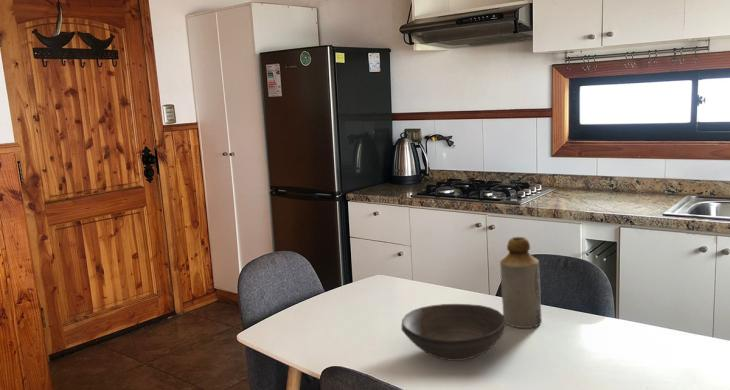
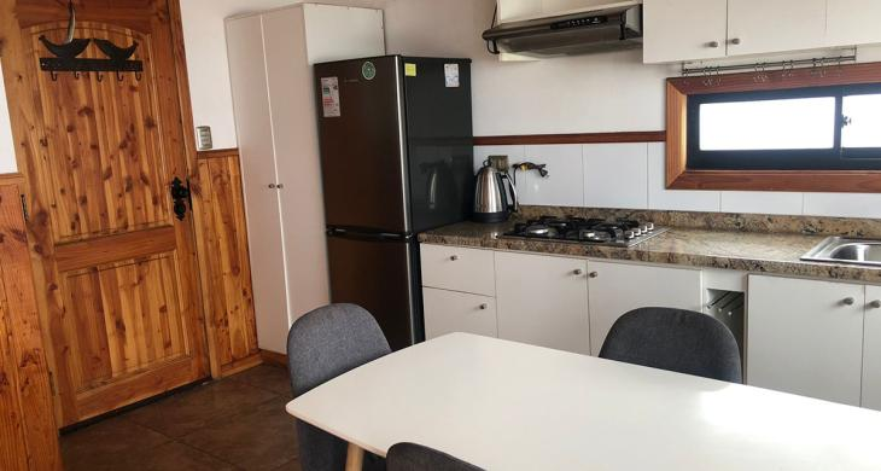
- bowl (453, 335)
- bottle (520, 280)
